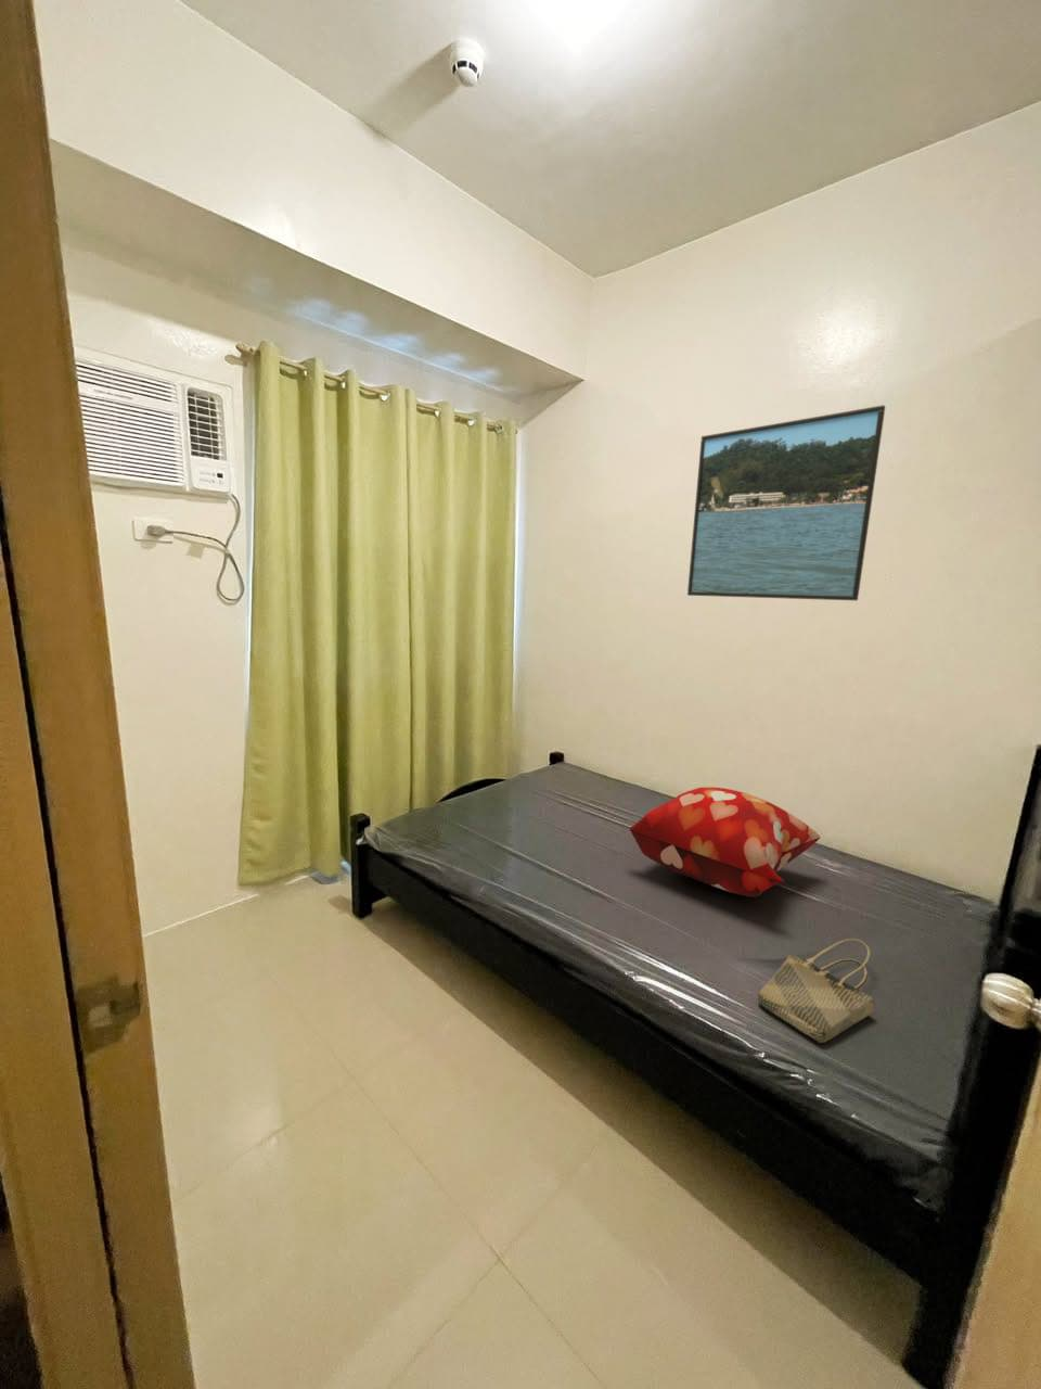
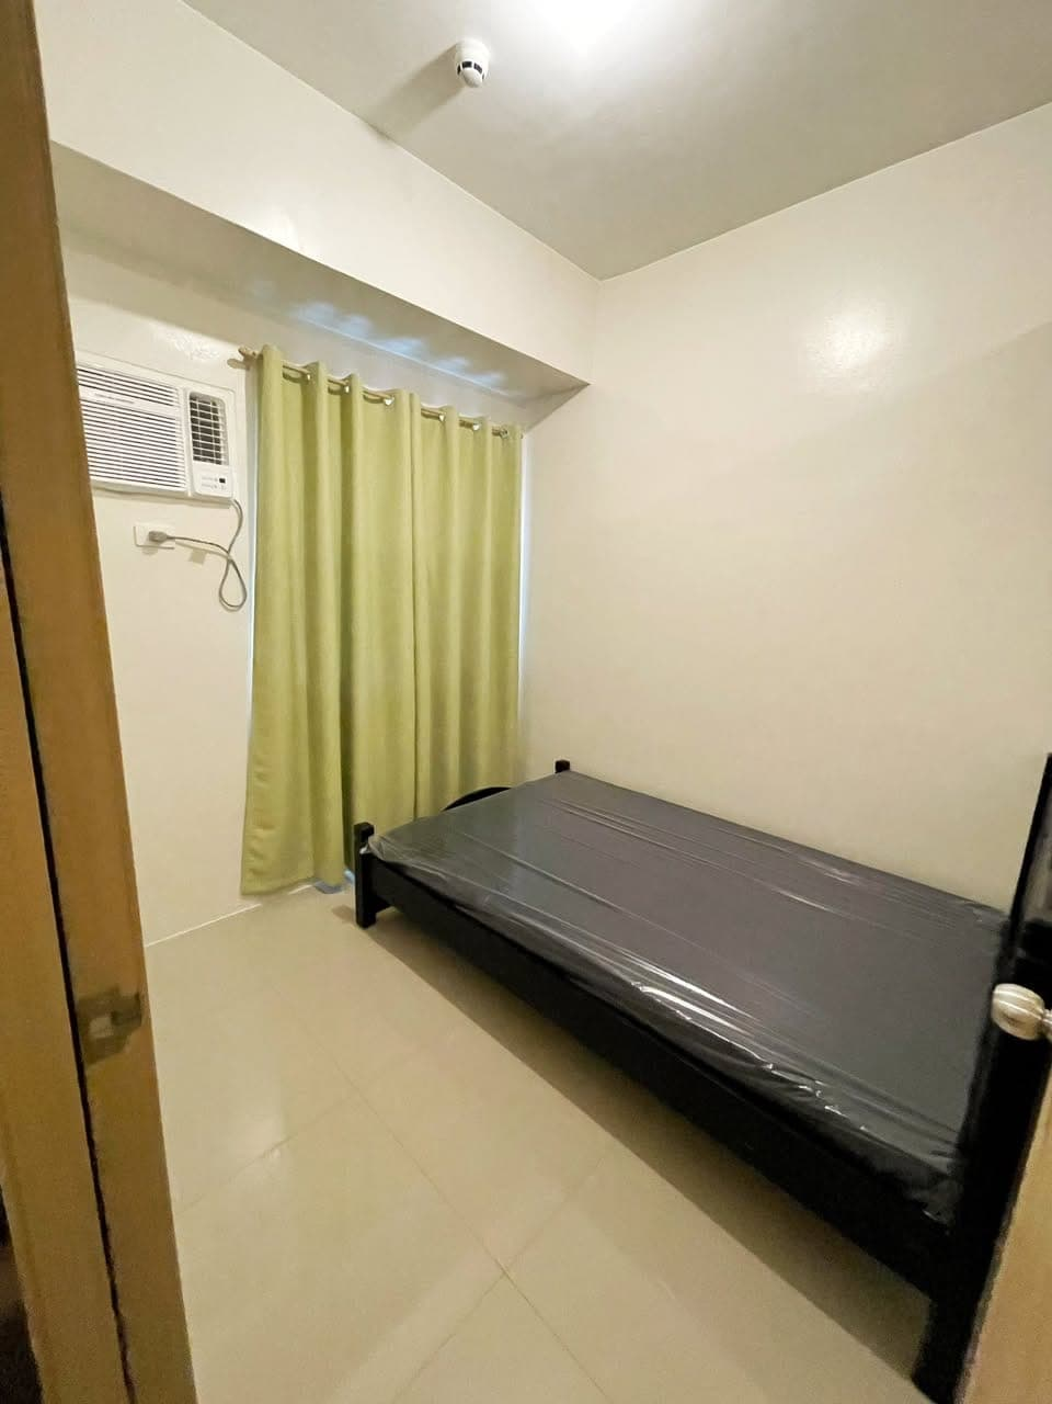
- decorative pillow (725, 833)
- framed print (773, 512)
- tote bag (828, 980)
